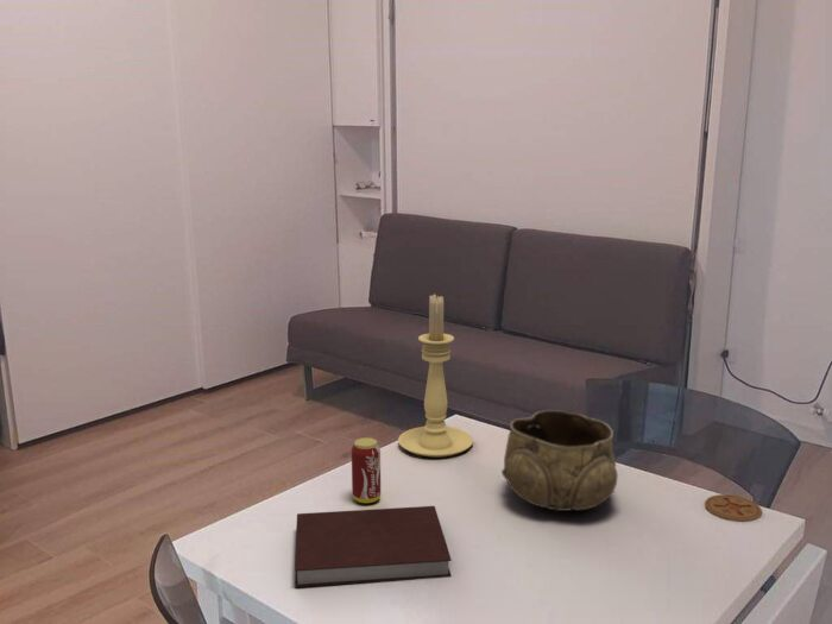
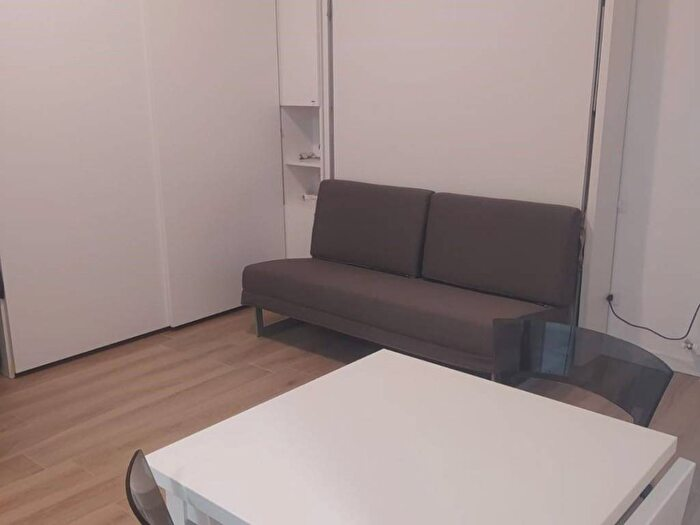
- coaster (732, 508)
- decorative bowl (560, 464)
- beverage can (366, 471)
- notebook (370, 543)
- candle holder (435, 370)
